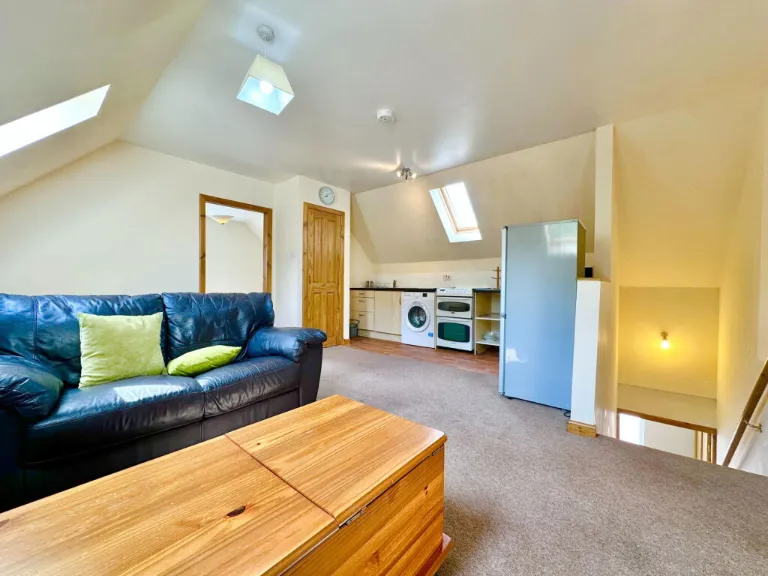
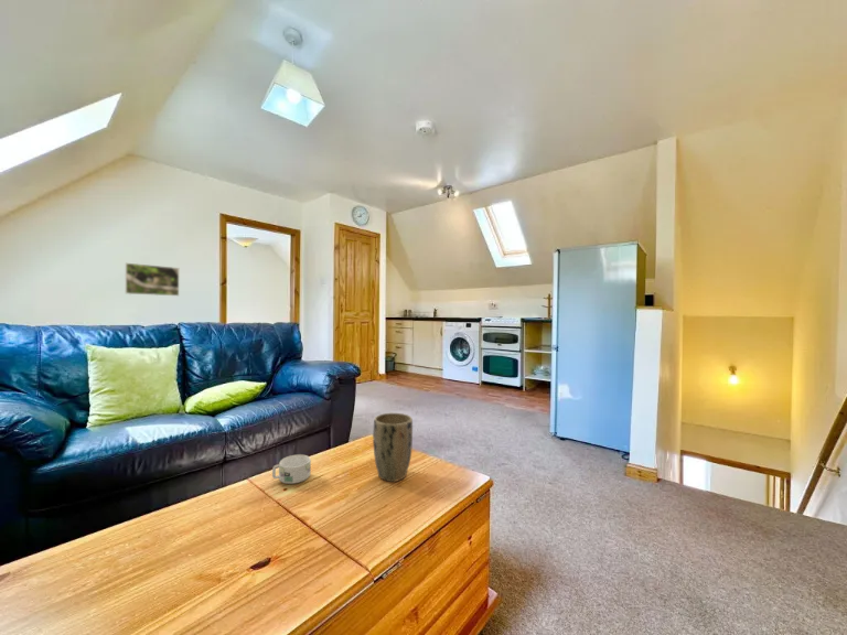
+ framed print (153, 280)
+ plant pot (393, 446)
+ mug (291, 470)
